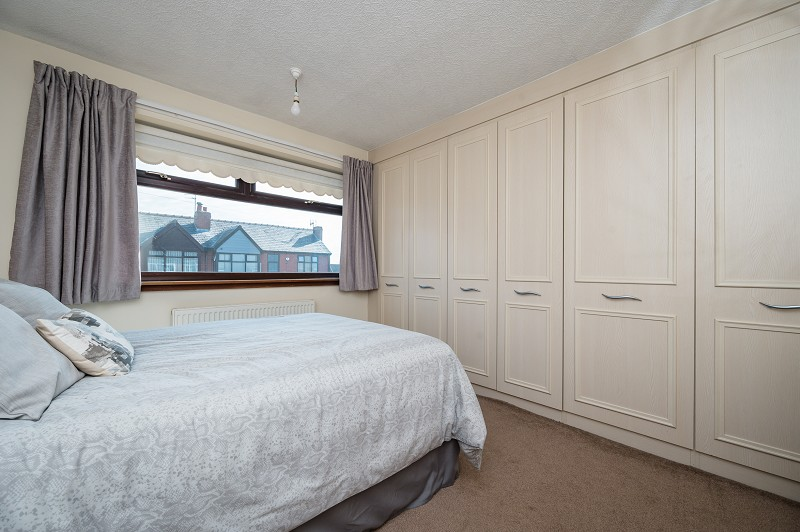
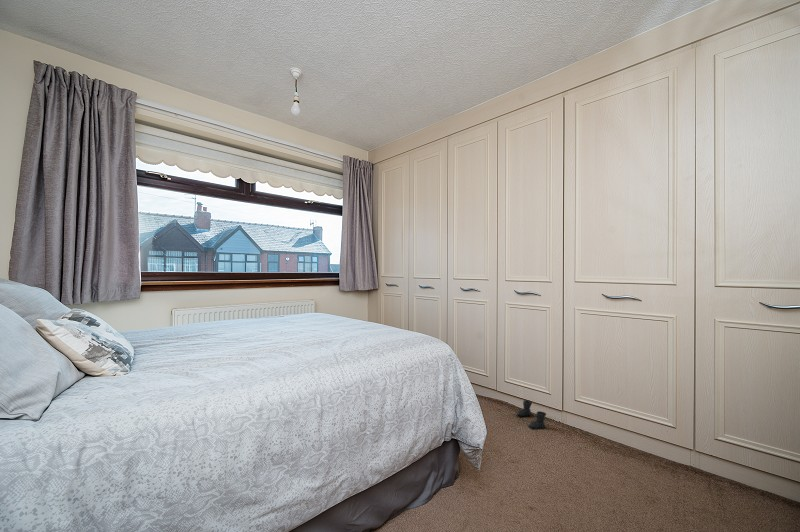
+ boots (530, 413)
